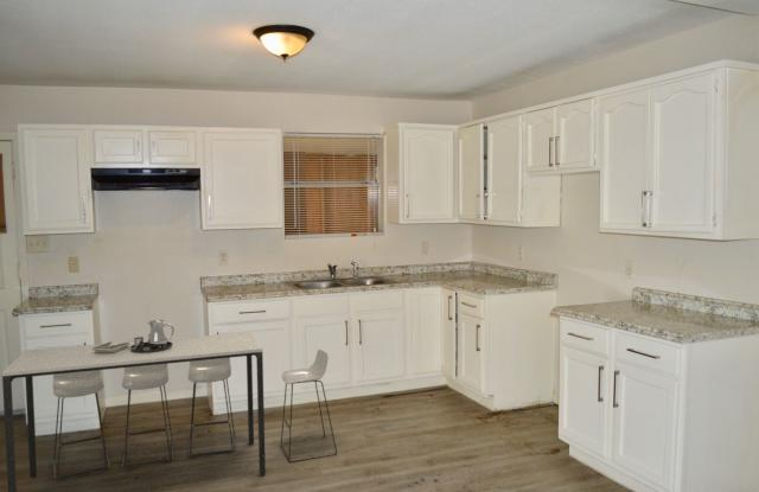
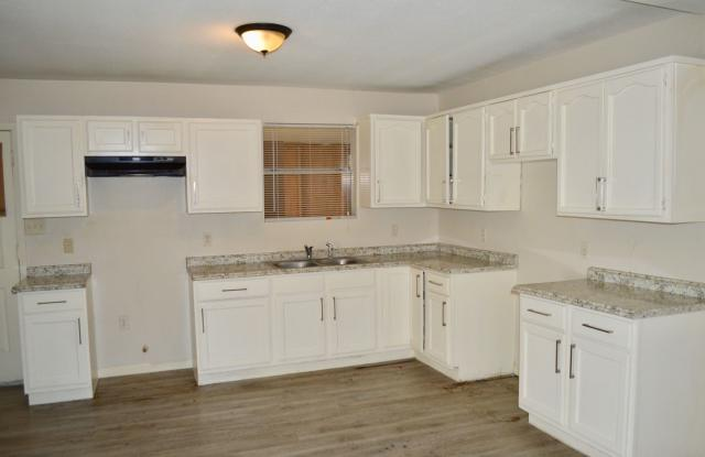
- dining table (193, 389)
